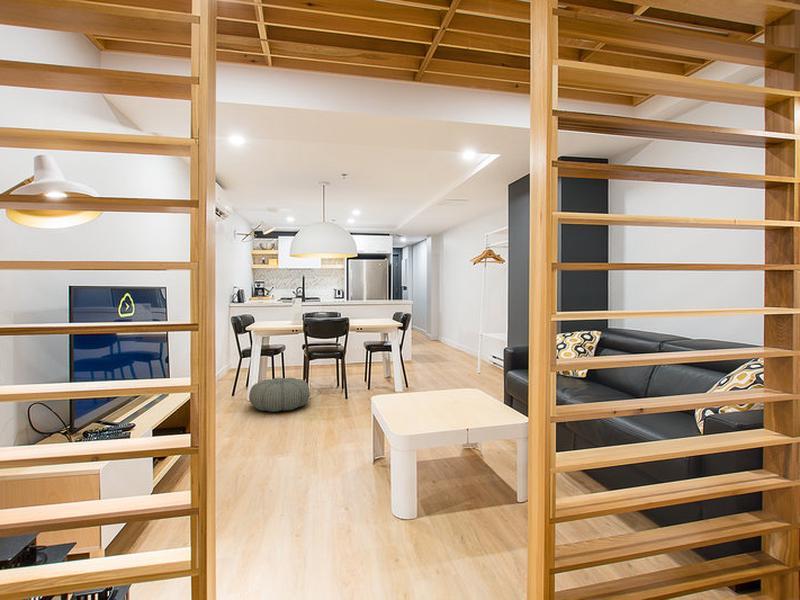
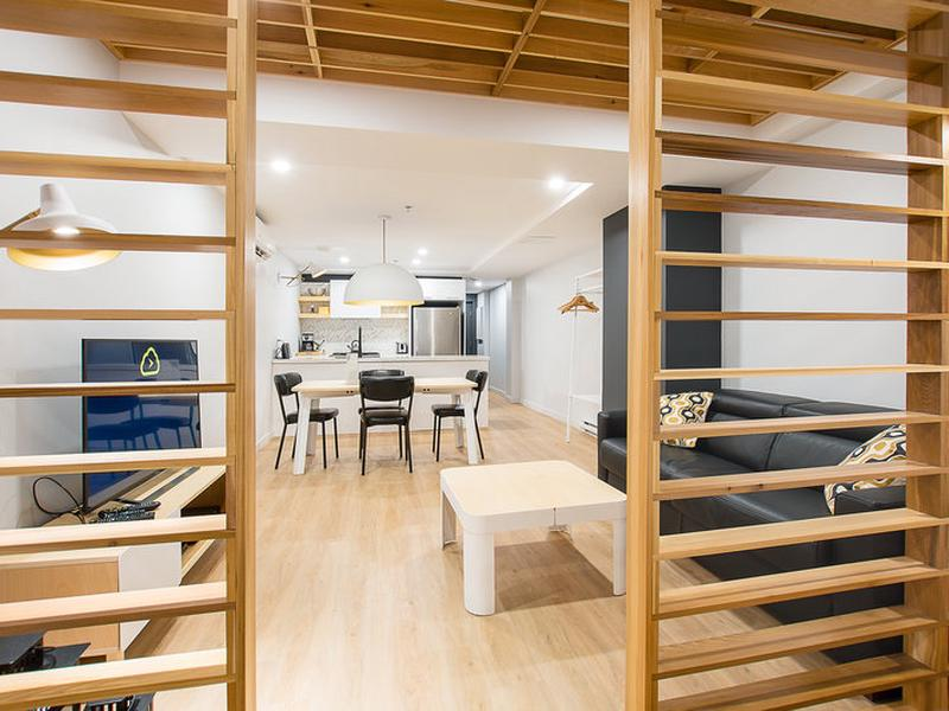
- pouf (280, 393)
